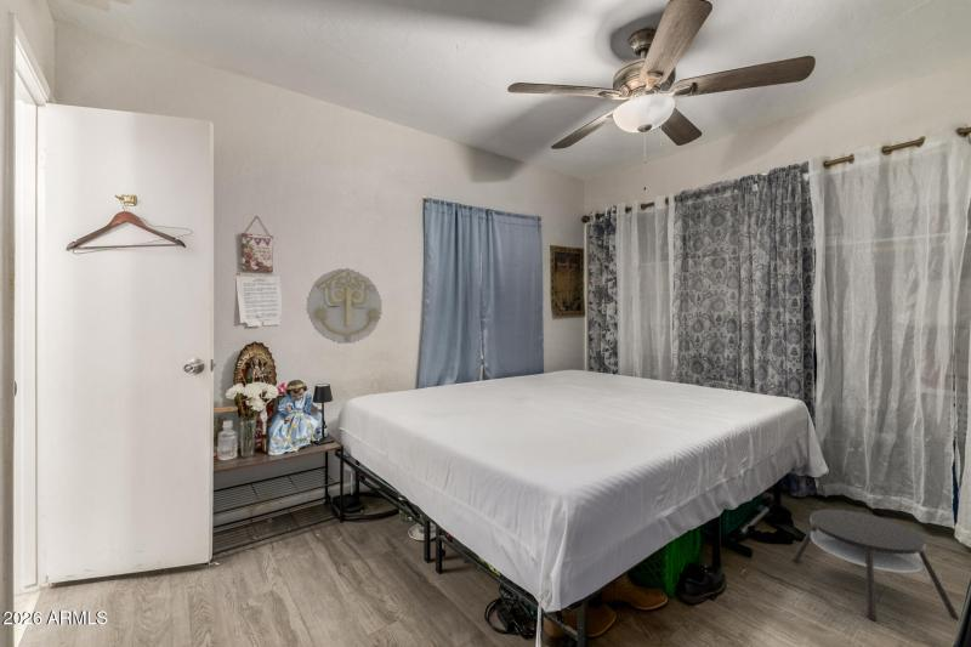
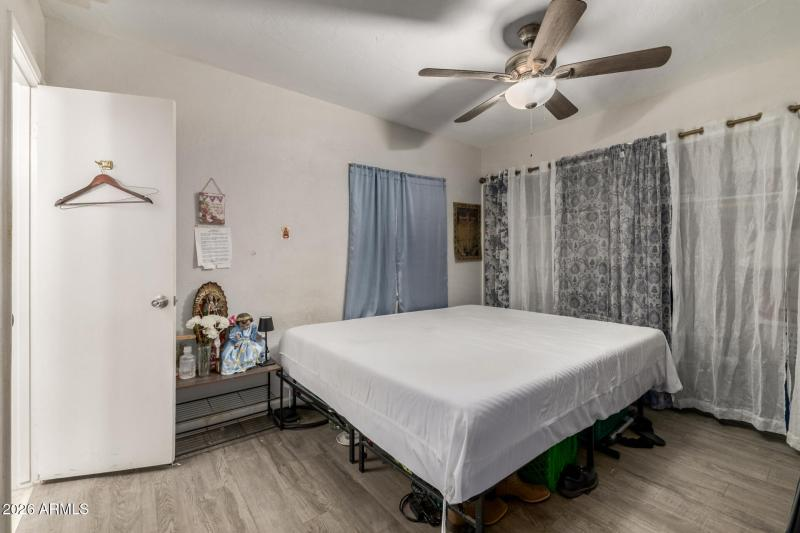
- wall decoration (347, 305)
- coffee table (864, 556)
